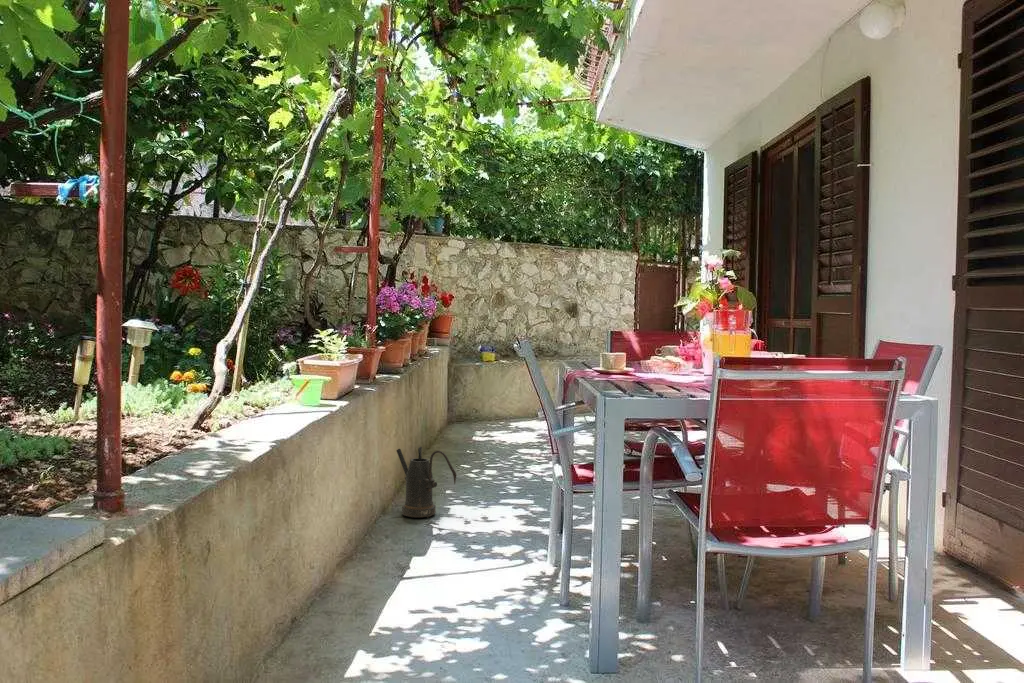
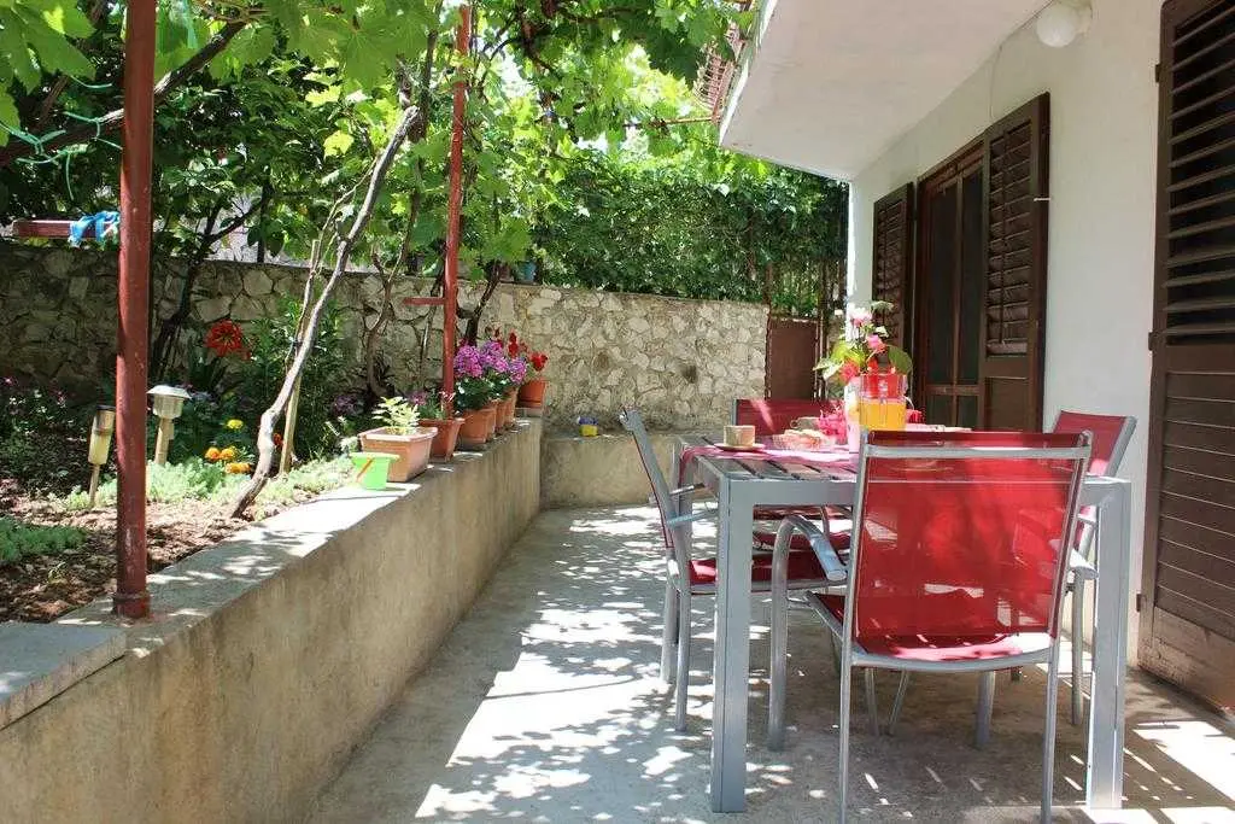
- watering can (425, 482)
